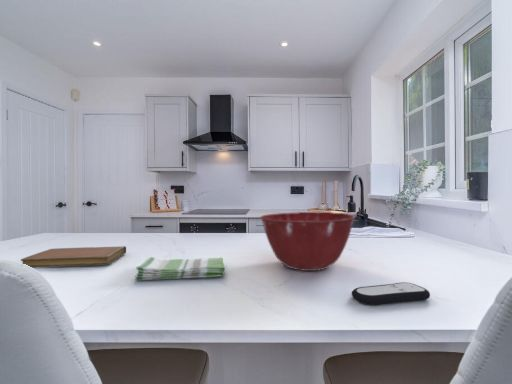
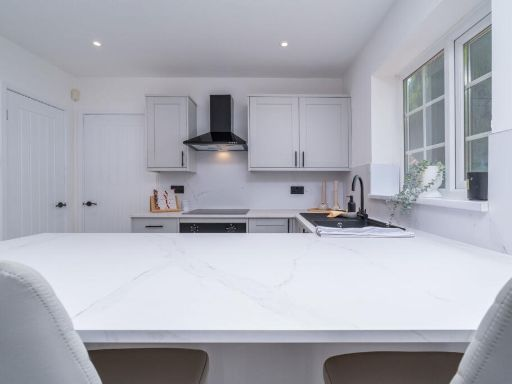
- dish towel (183, 264)
- mixing bowl (306, 240)
- notebook (78, 255)
- remote control (389, 293)
